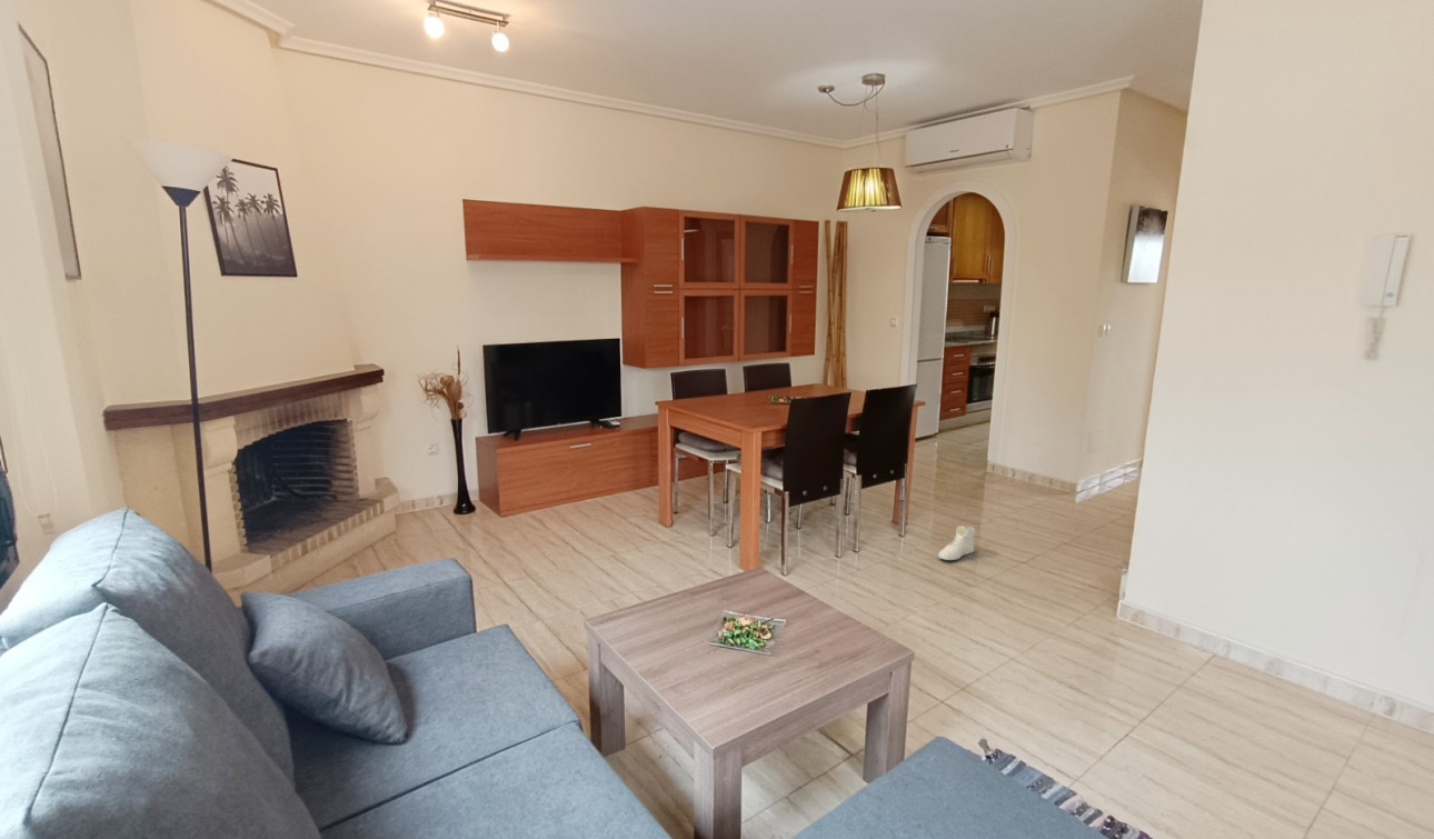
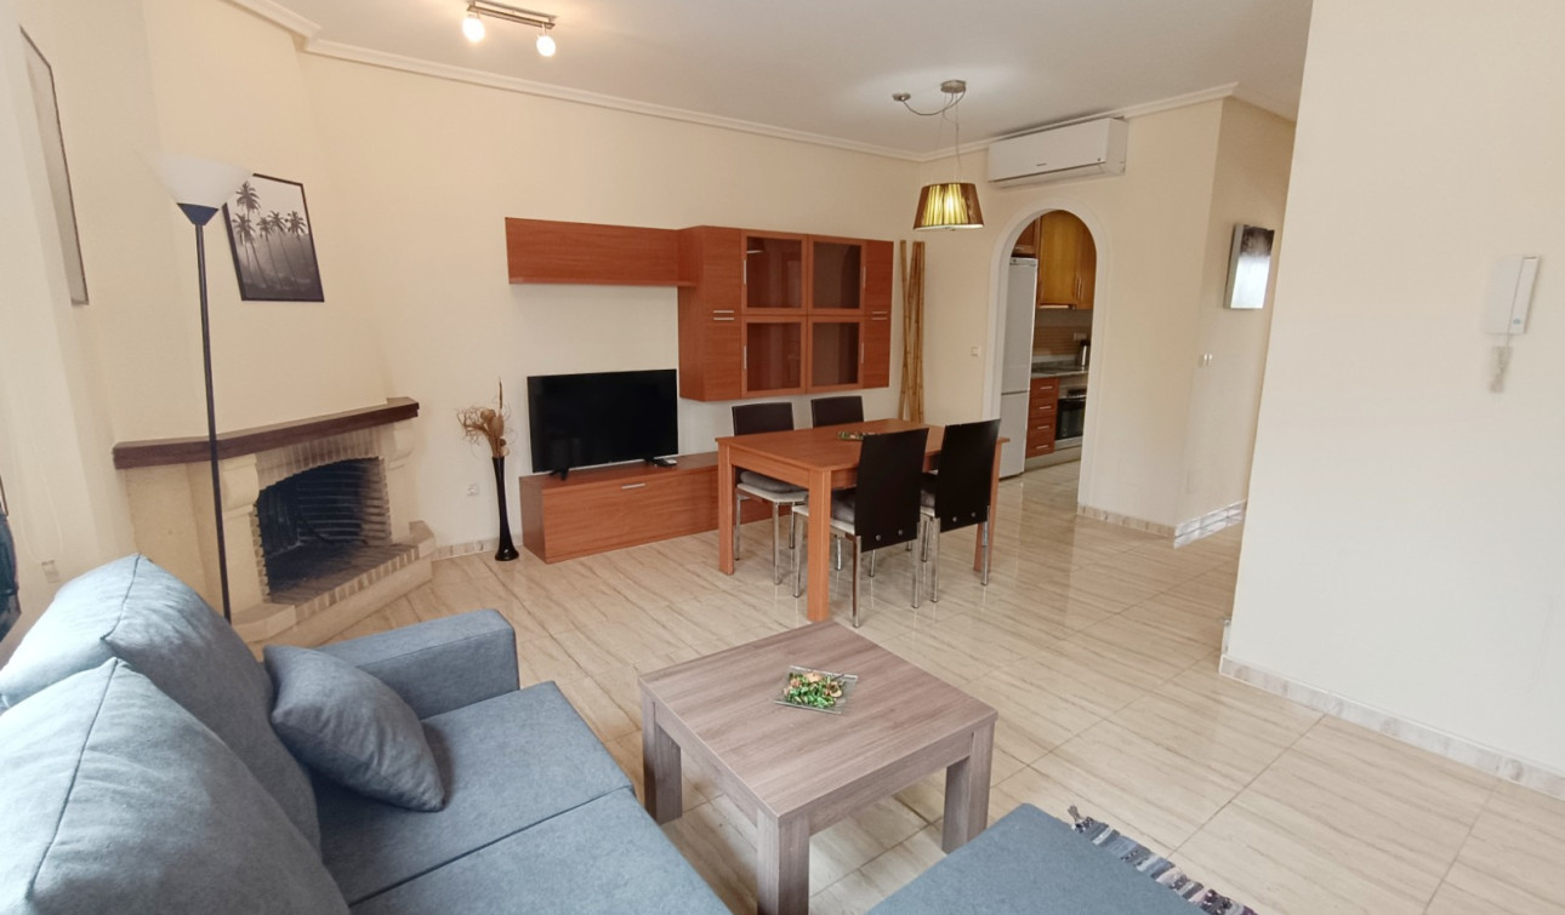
- sneaker (956, 540)
